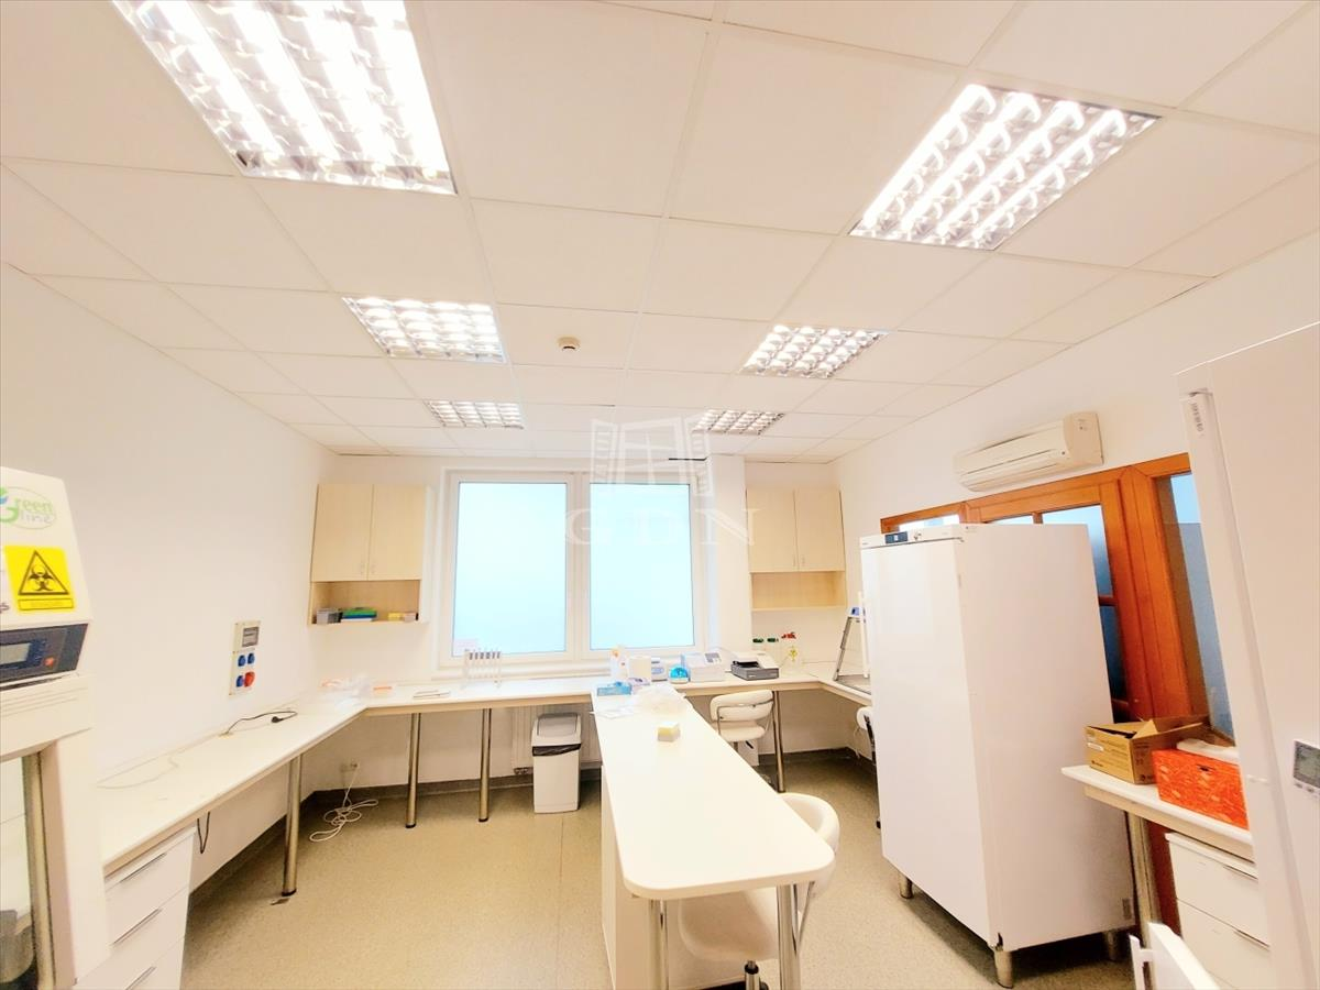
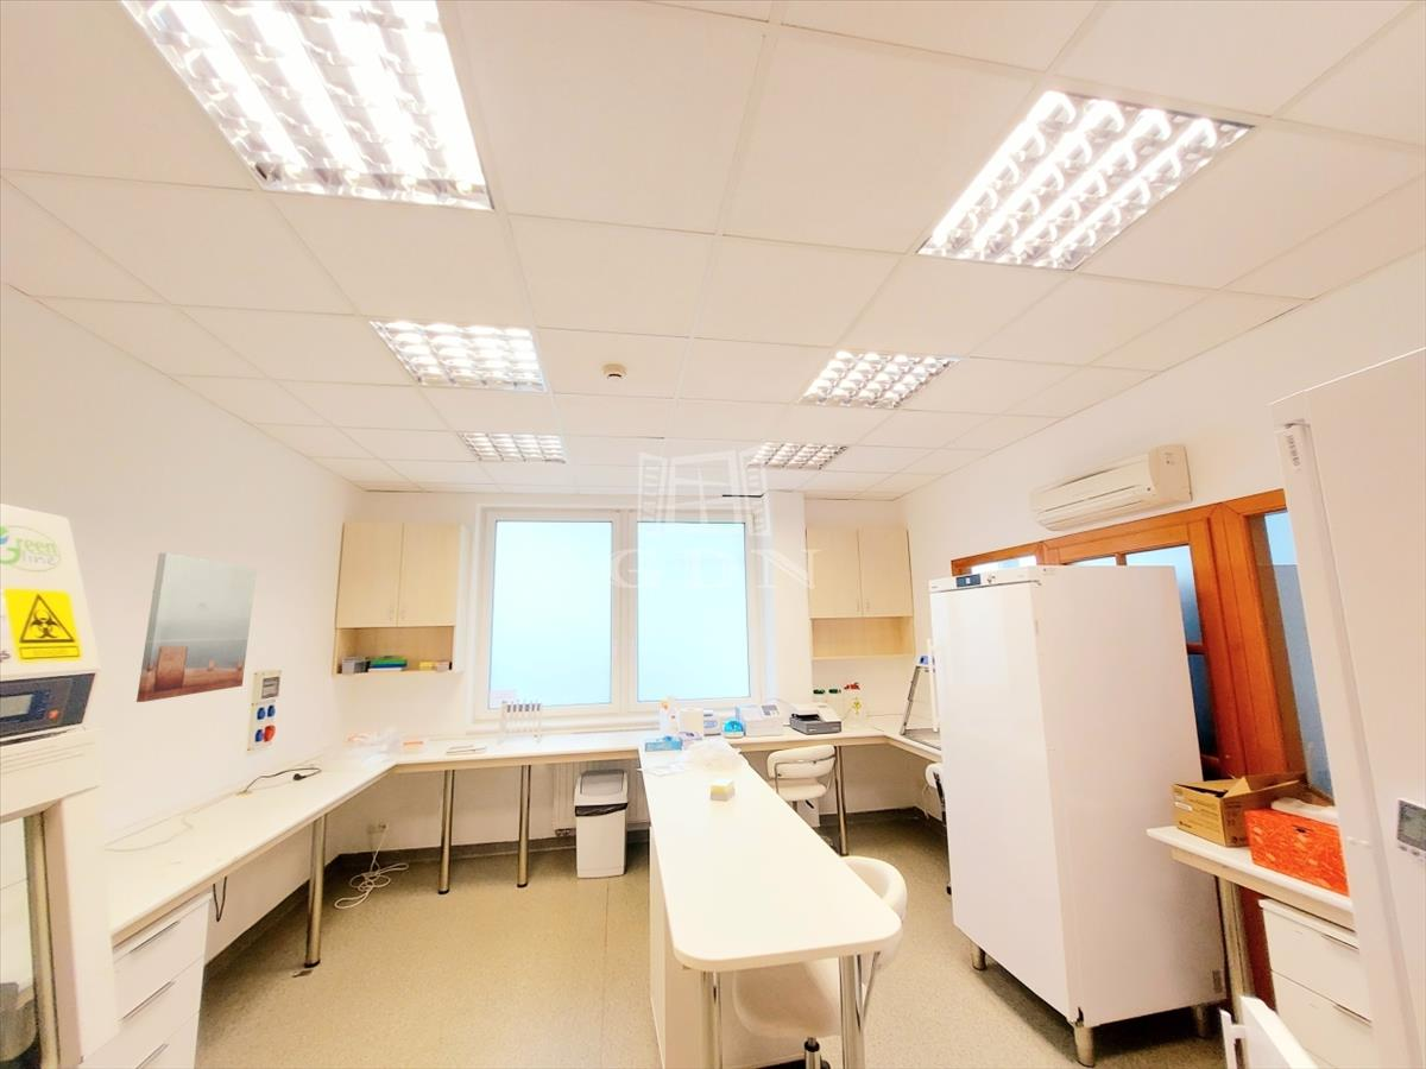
+ wall art (203, 625)
